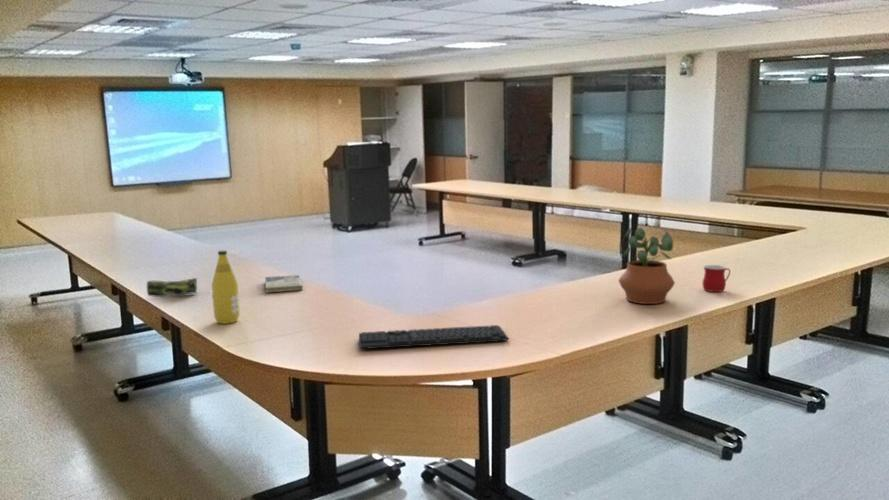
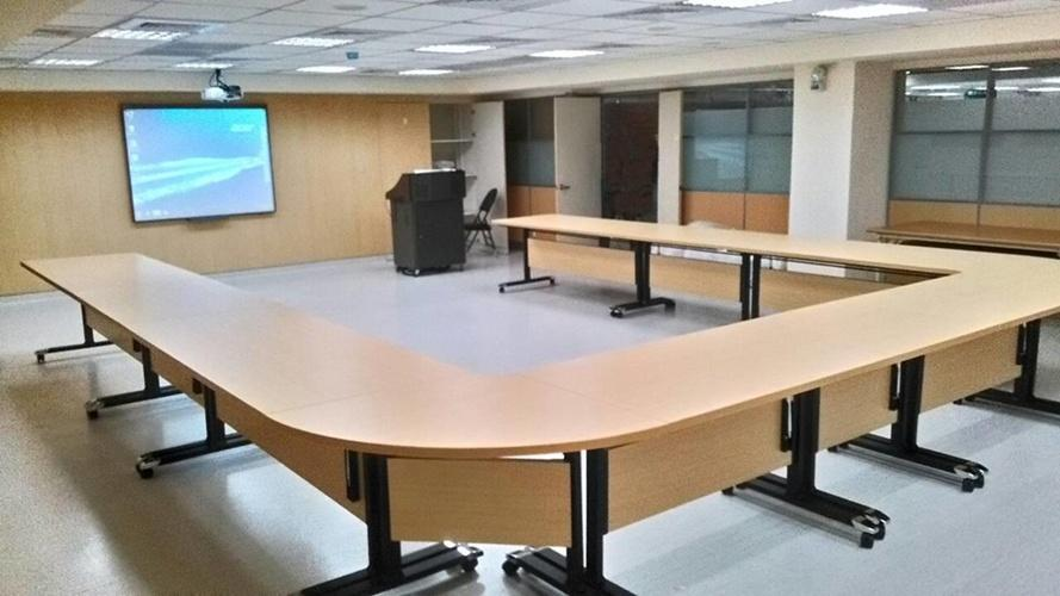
- pencil case (173, 287)
- potted plant (644, 262)
- mug (717, 278)
- bottle (224, 286)
- book (283, 283)
- keyboard (432, 336)
